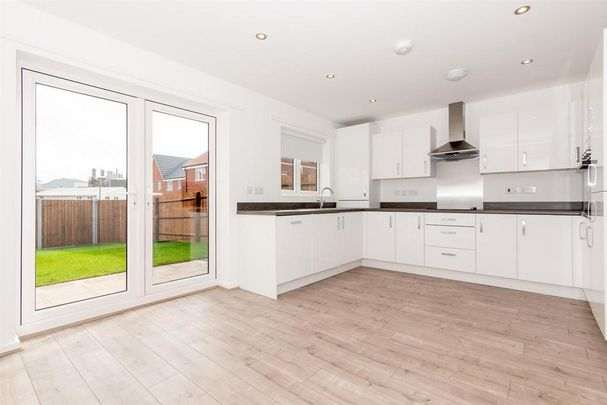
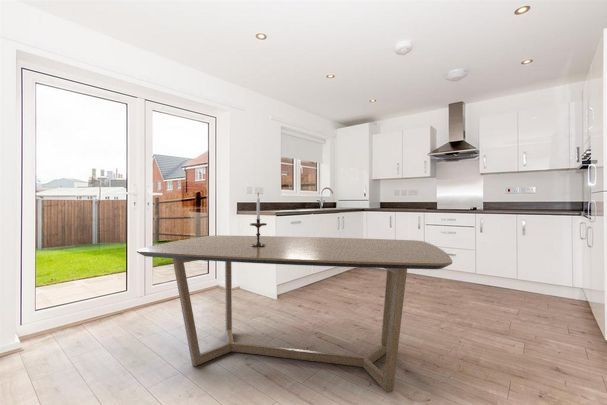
+ dining table (294, 264)
+ candlestick (258, 218)
